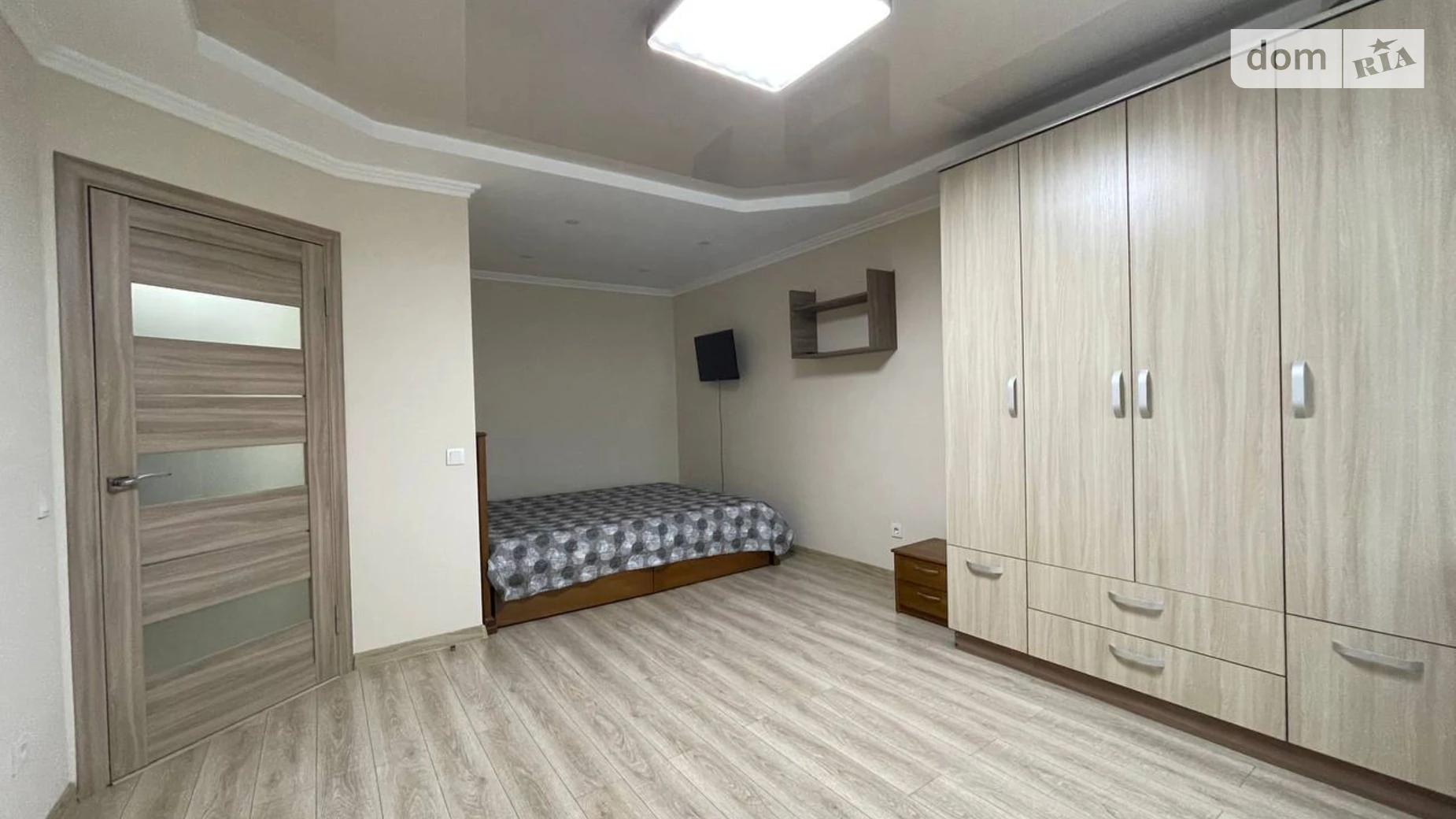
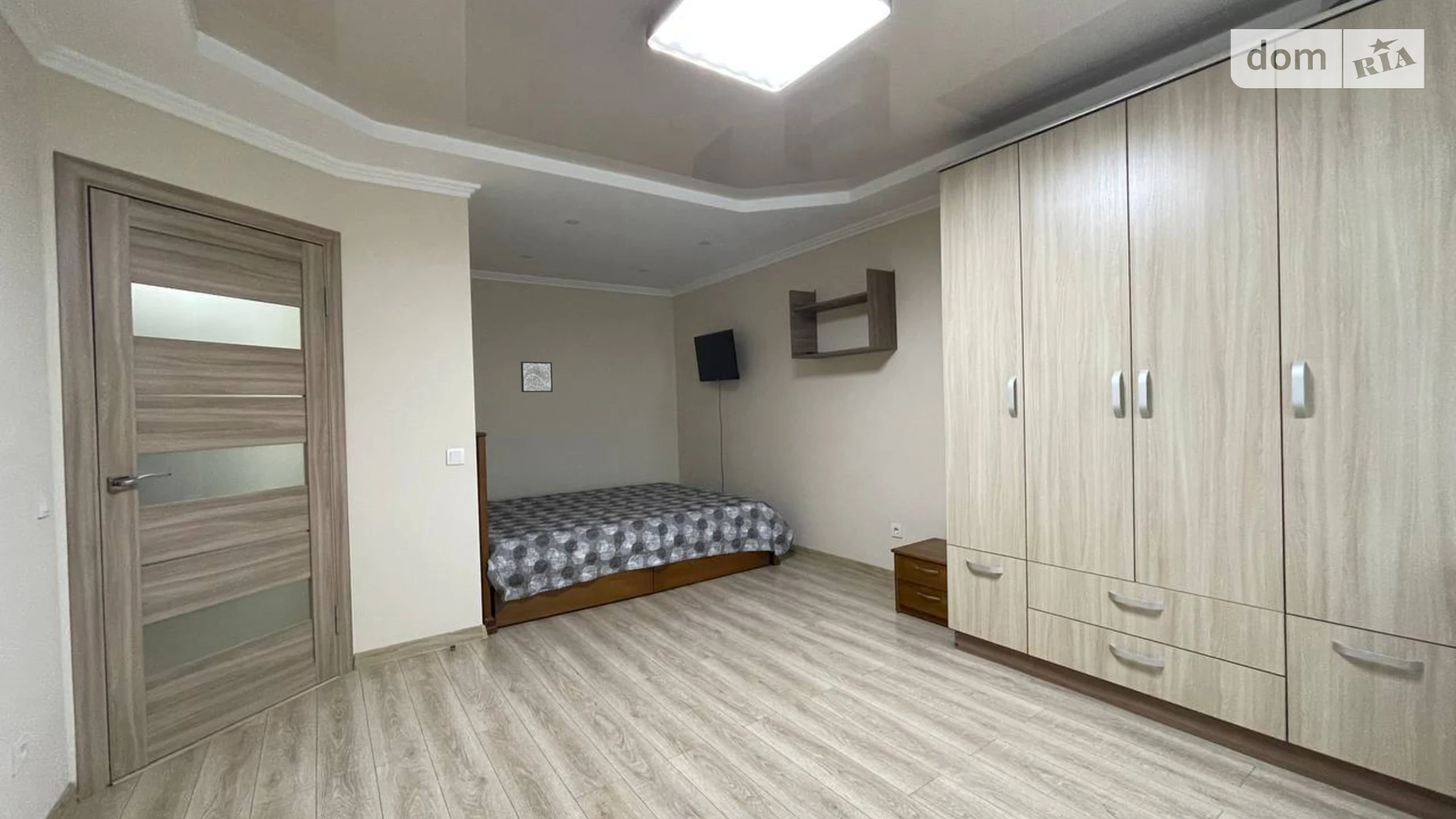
+ wall art (537, 376)
